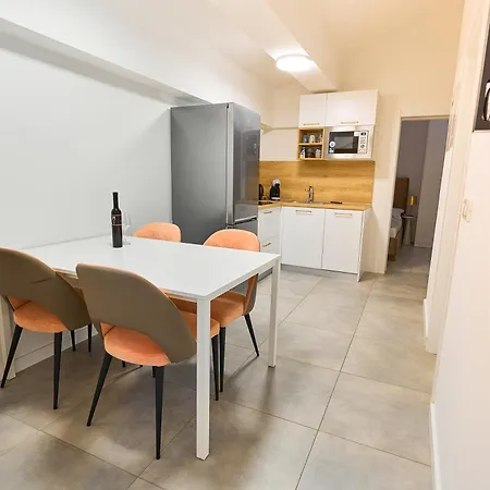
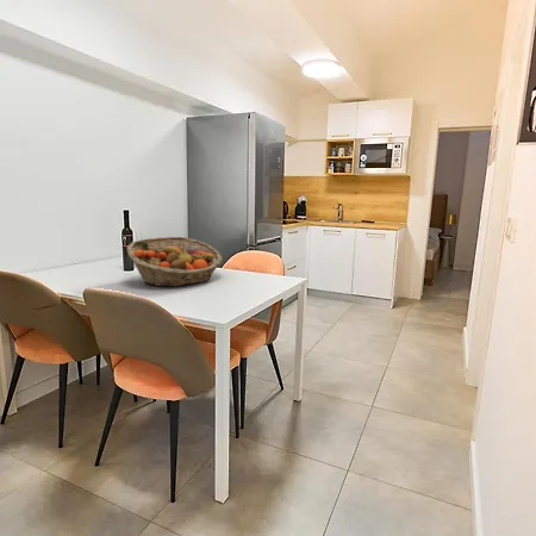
+ fruit basket (176, 260)
